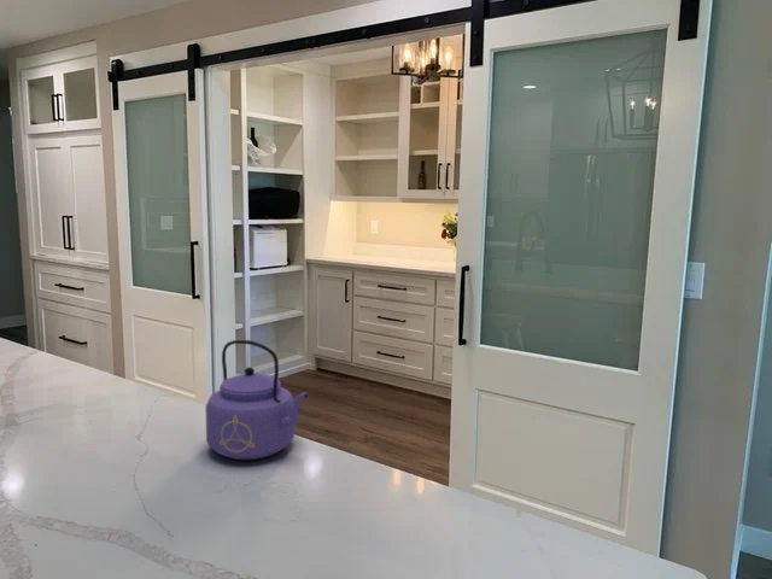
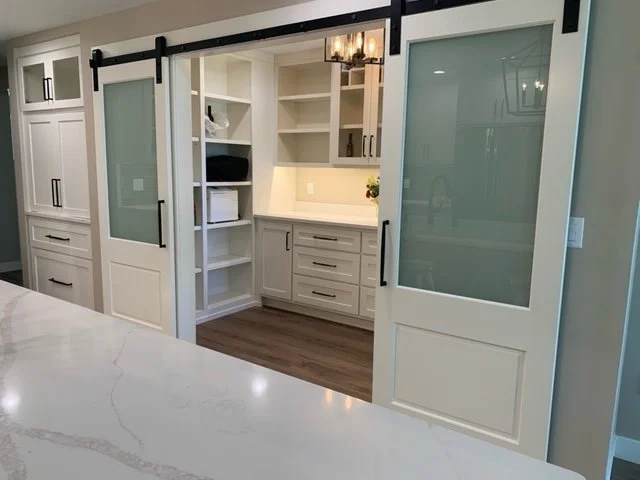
- kettle (261, 397)
